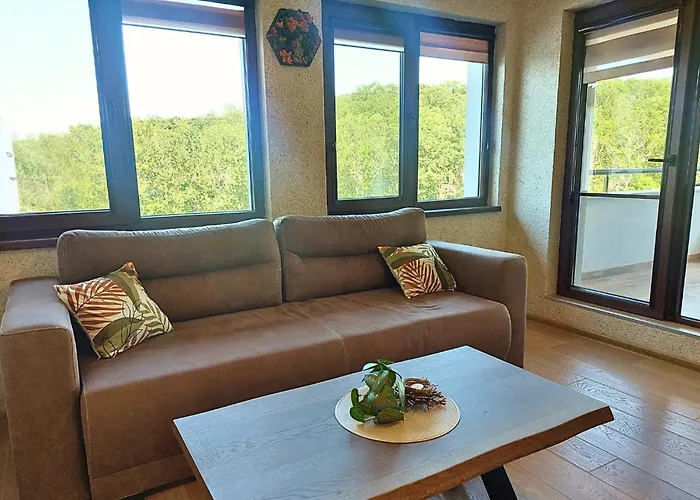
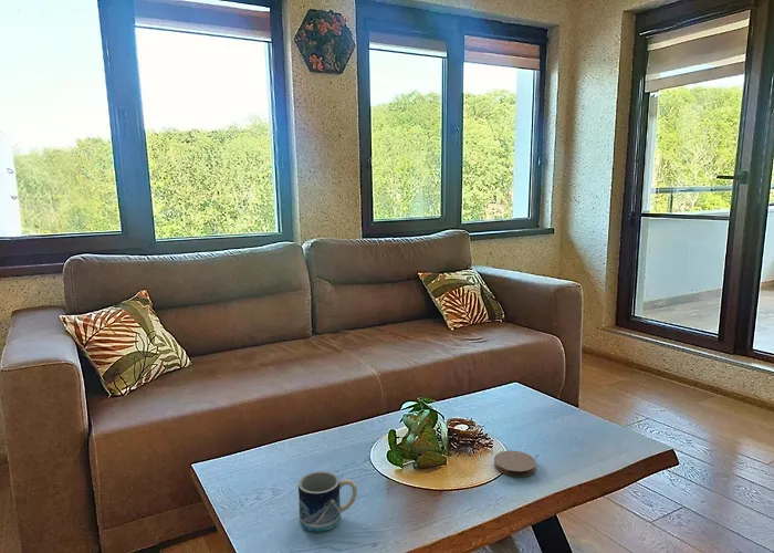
+ coaster (514, 462)
+ mug (327, 499)
